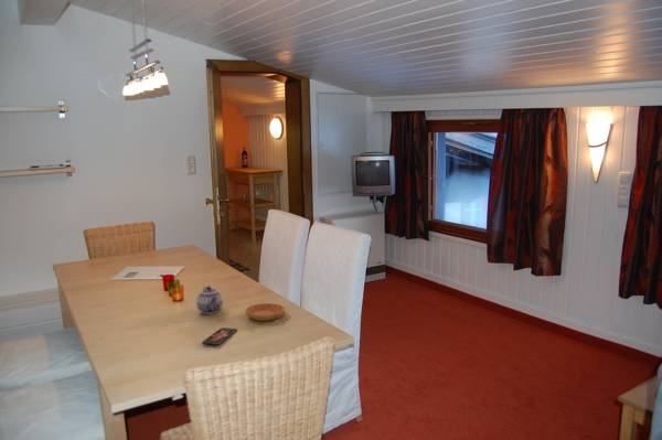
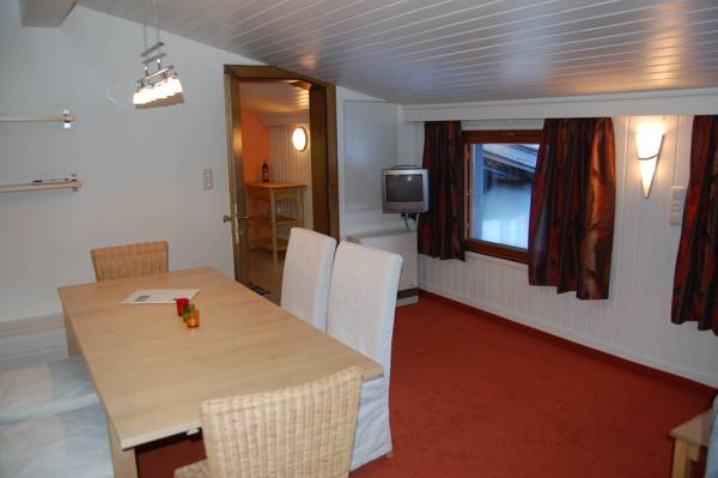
- smartphone (220, 335)
- saucer (265, 312)
- teapot (209, 298)
